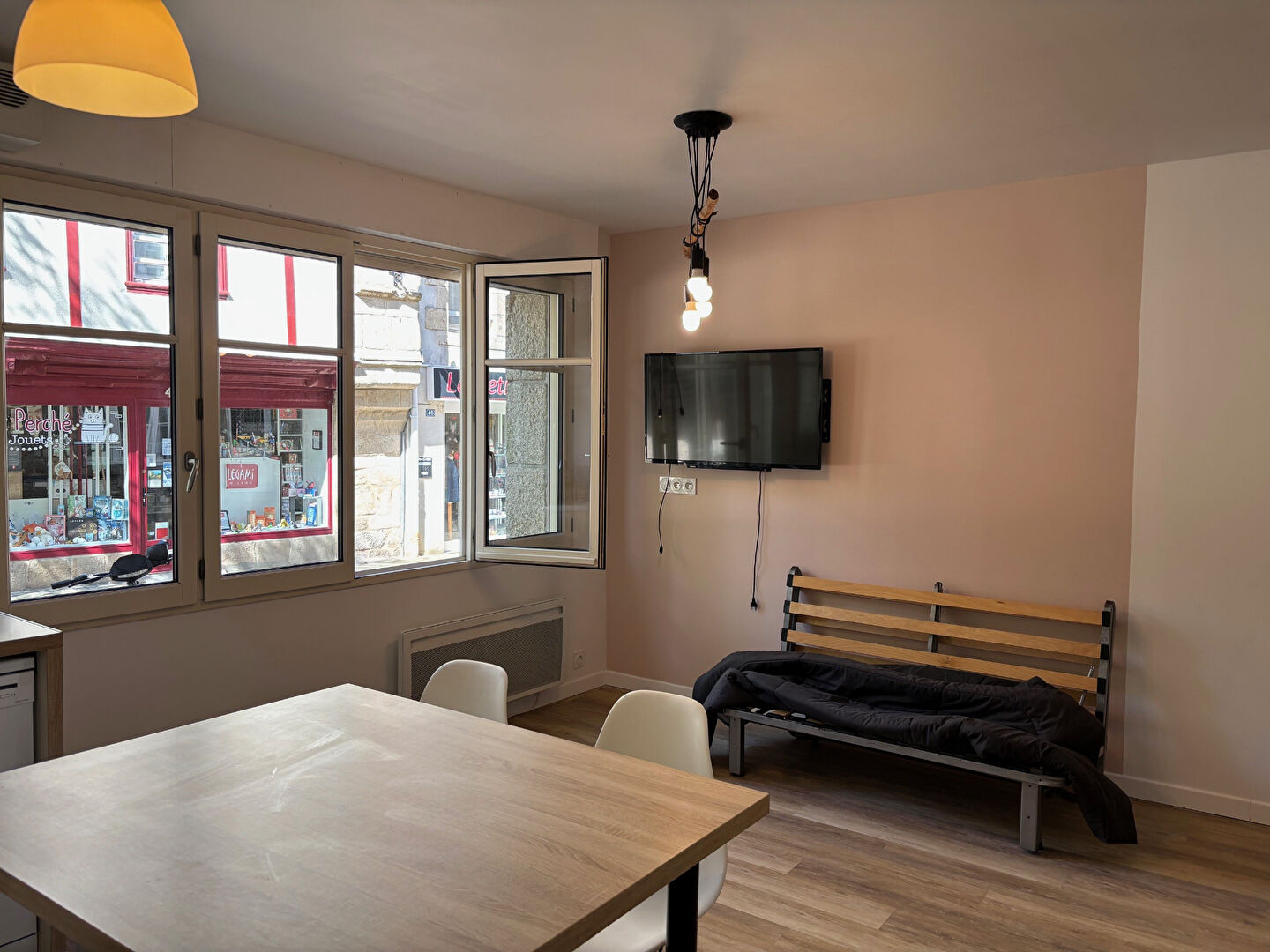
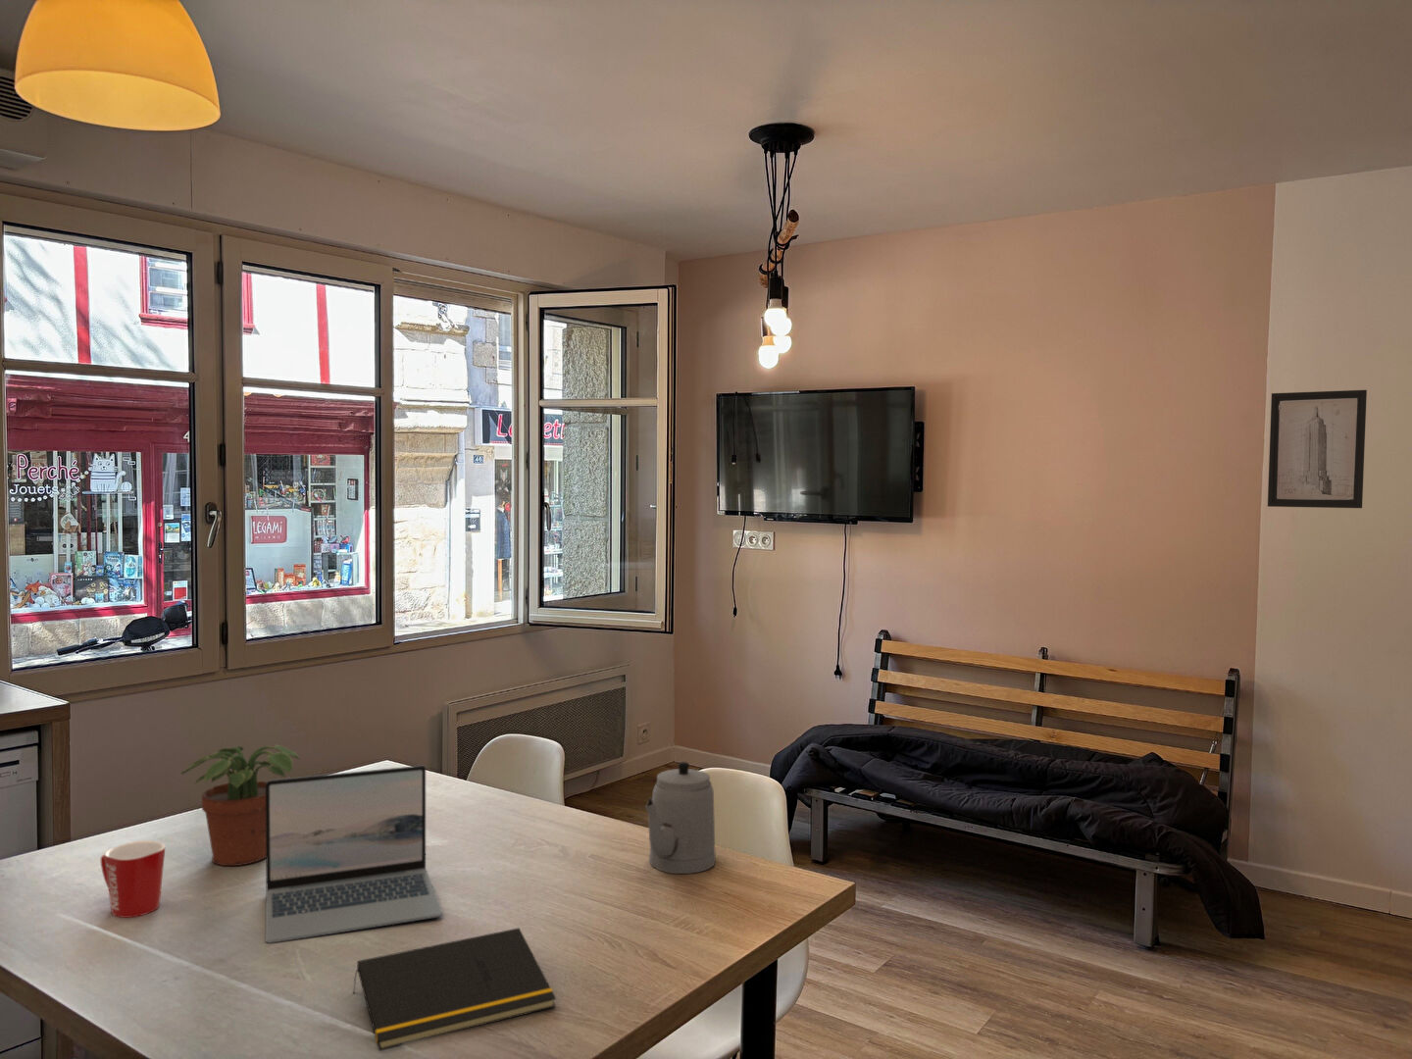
+ teapot (680, 813)
+ mug (128, 877)
+ notepad (455, 983)
+ wall art (1316, 449)
+ laptop (352, 848)
+ potted plant (245, 802)
